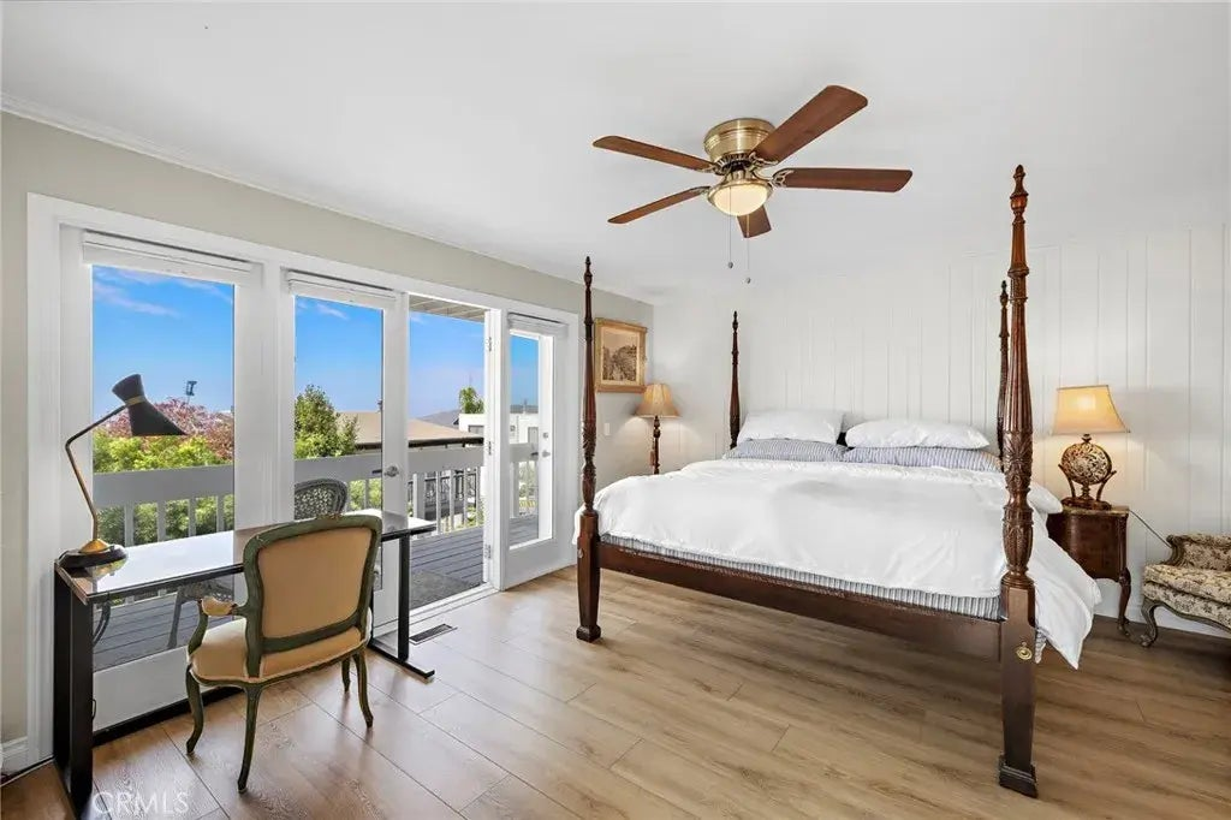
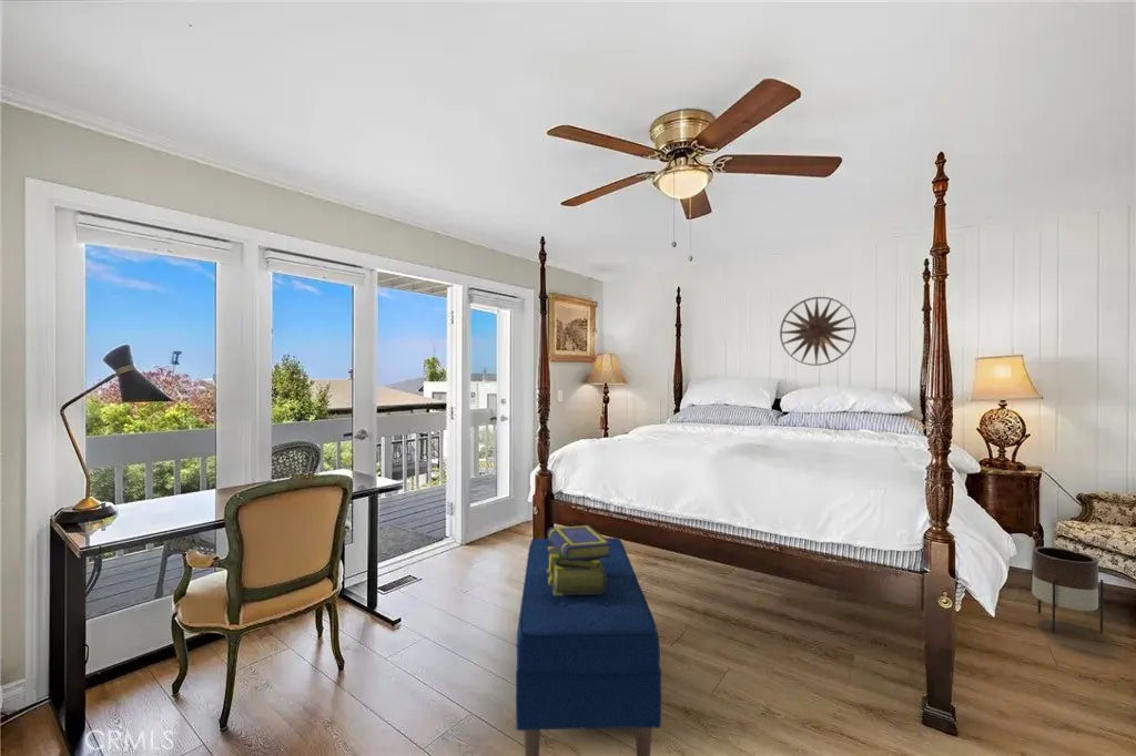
+ stack of books (577, 559)
+ bench (580, 629)
+ planter (1066, 590)
+ wall art (816, 330)
